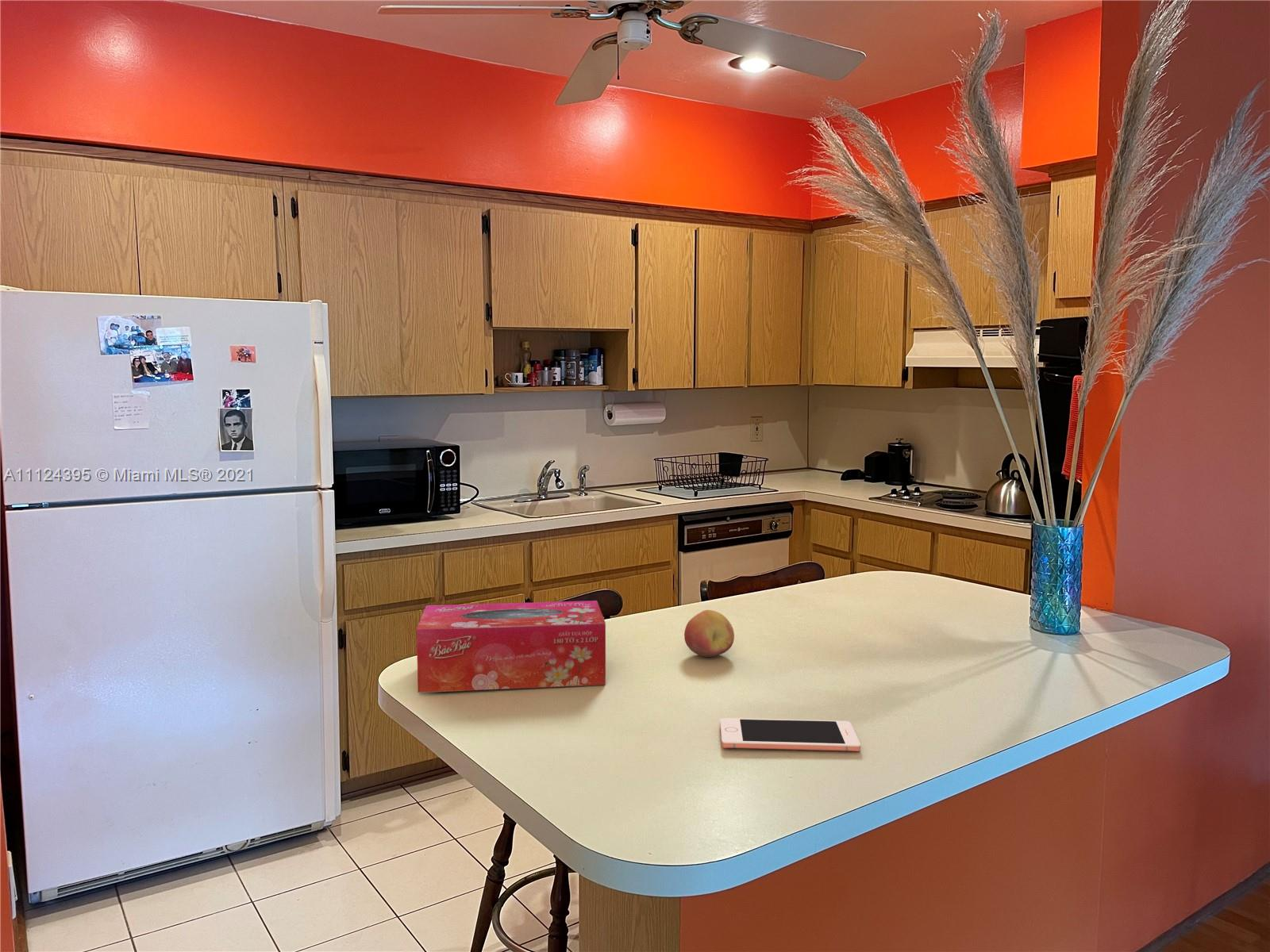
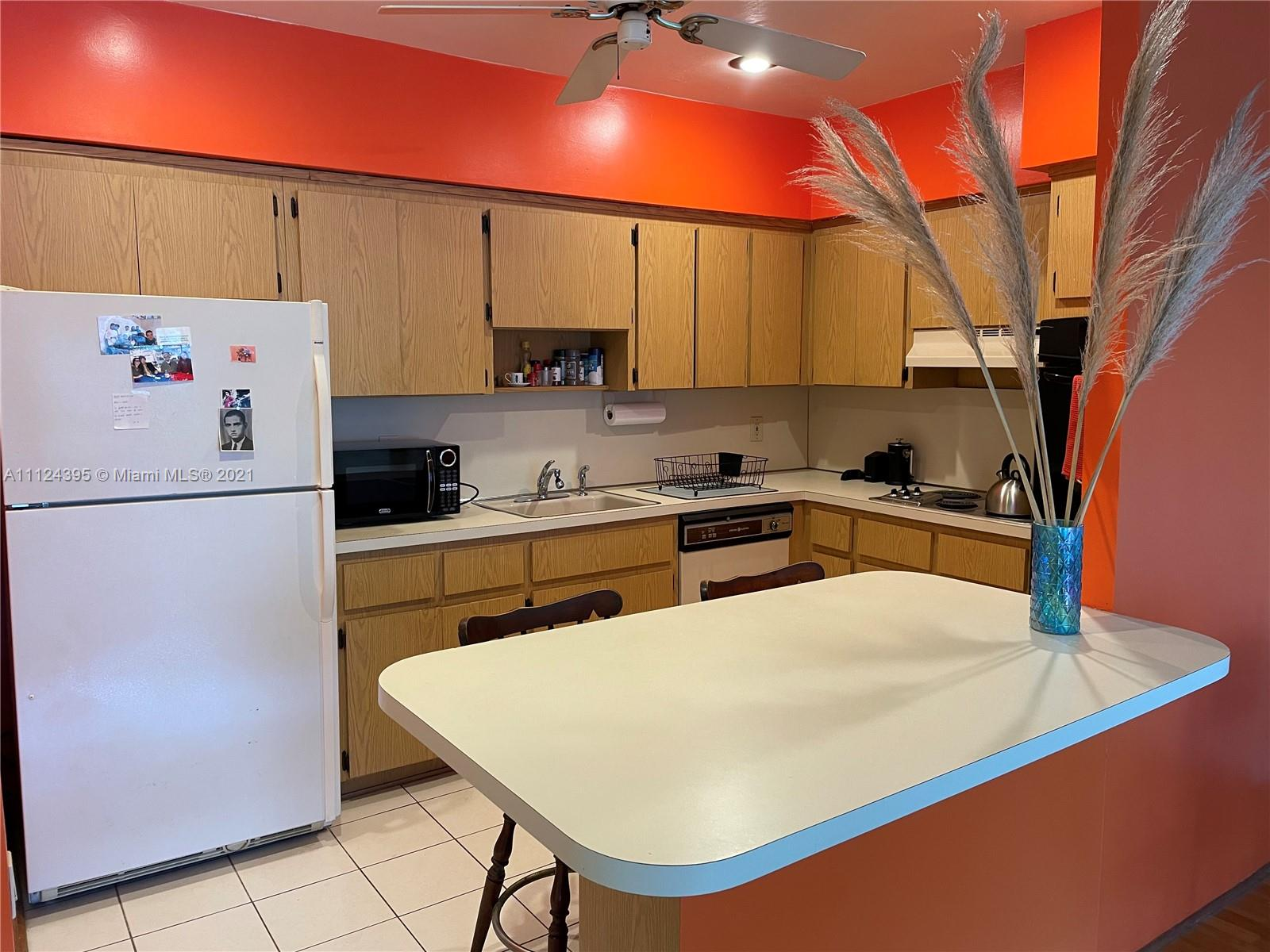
- fruit (708, 632)
- tissue box (513, 643)
- cell phone (787, 734)
